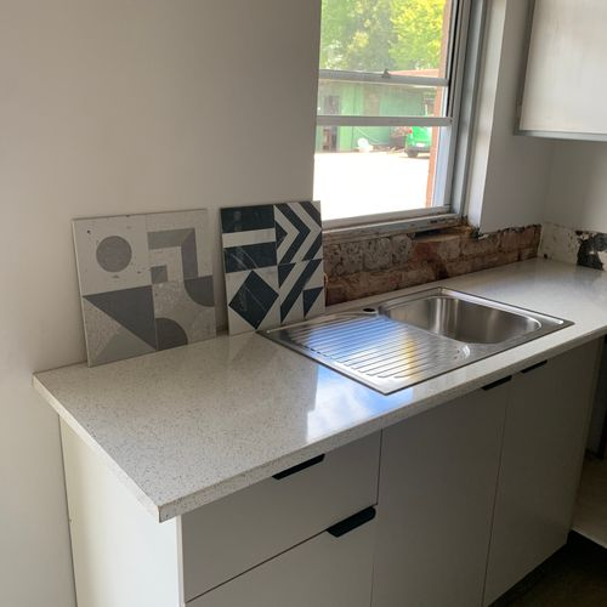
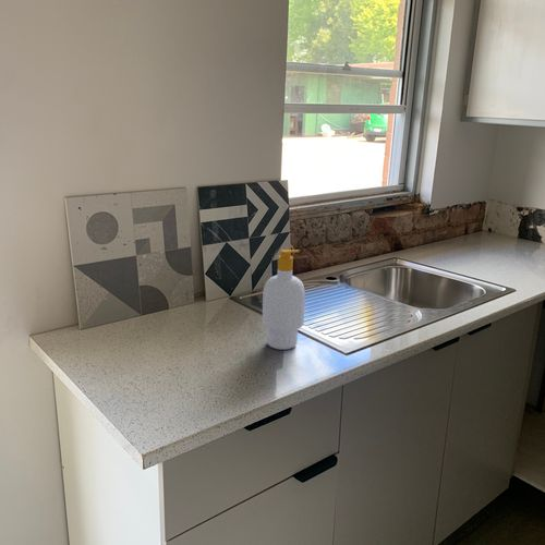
+ soap bottle (283, 298)
